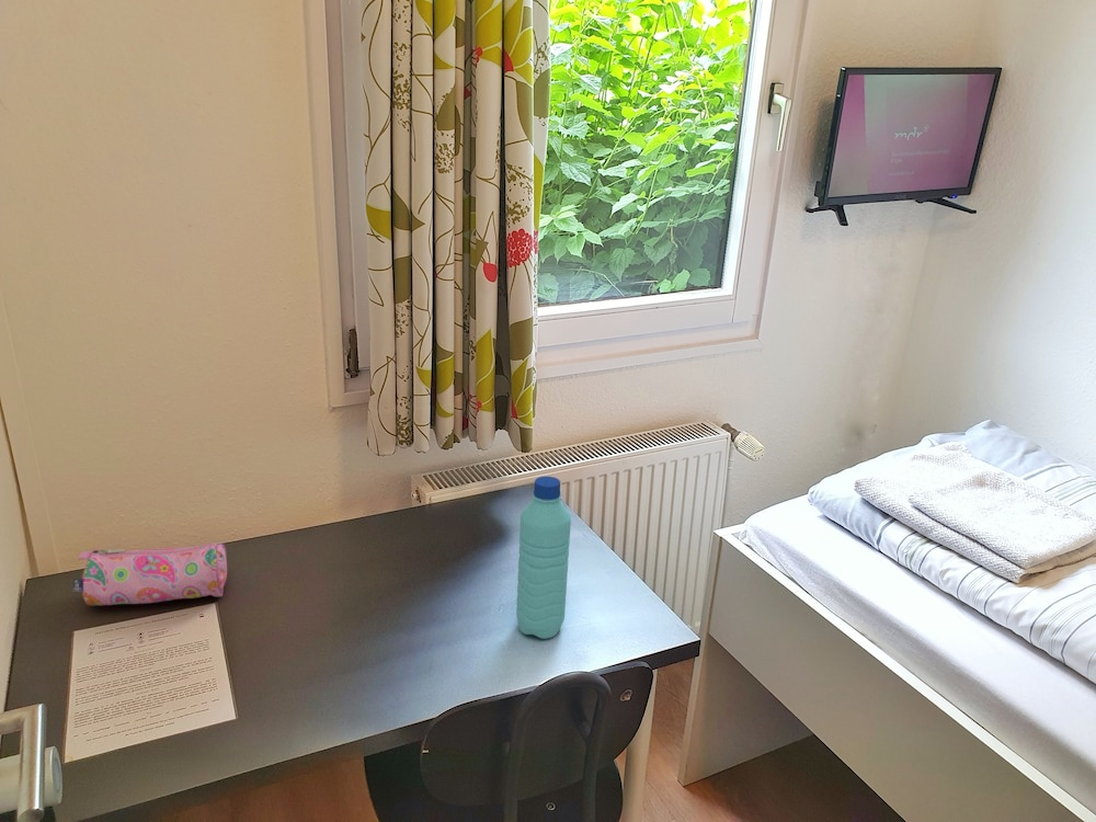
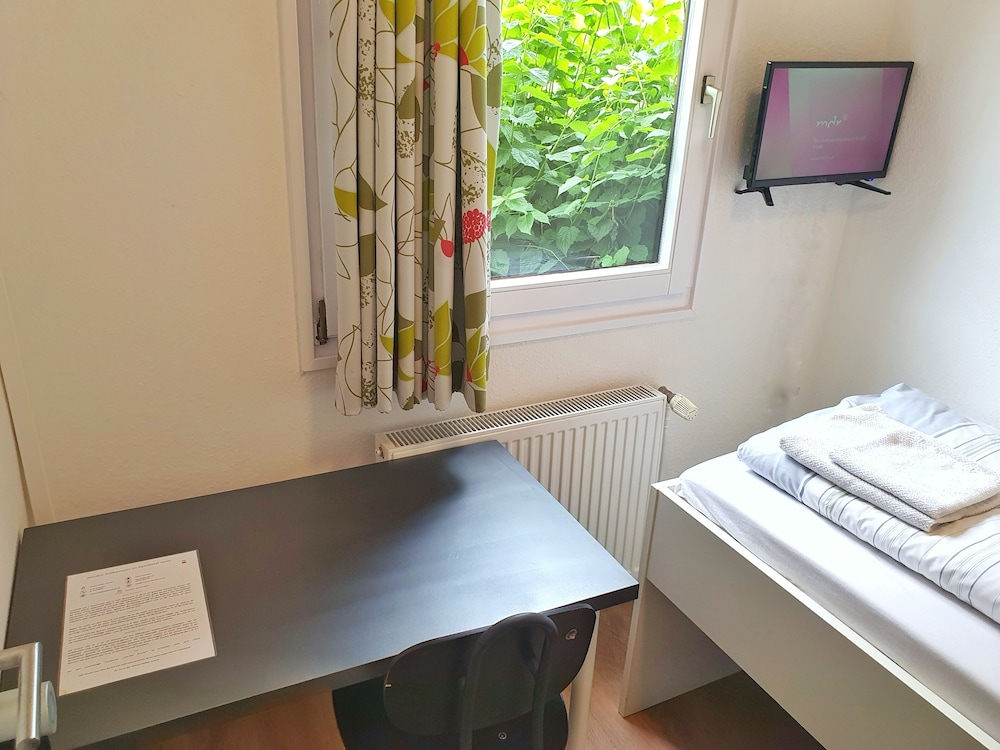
- water bottle (544, 556)
- pencil case (155, 572)
